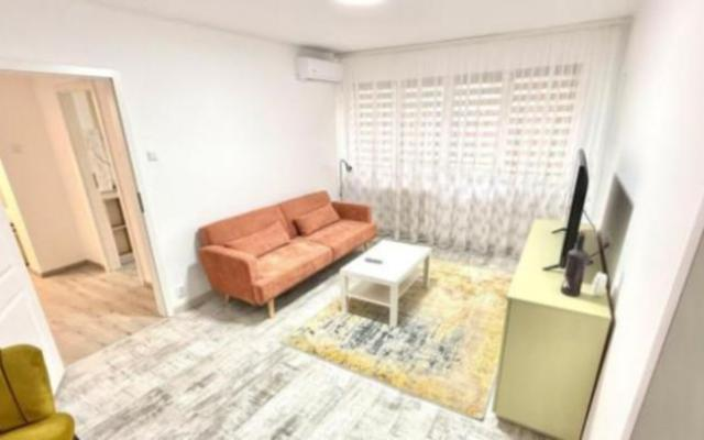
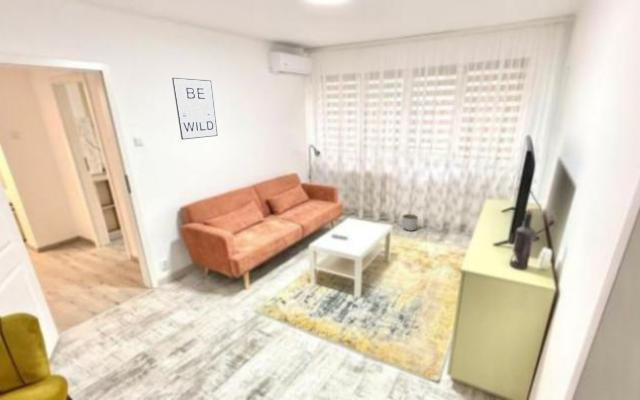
+ wall art (196, 109)
+ planter (409, 222)
